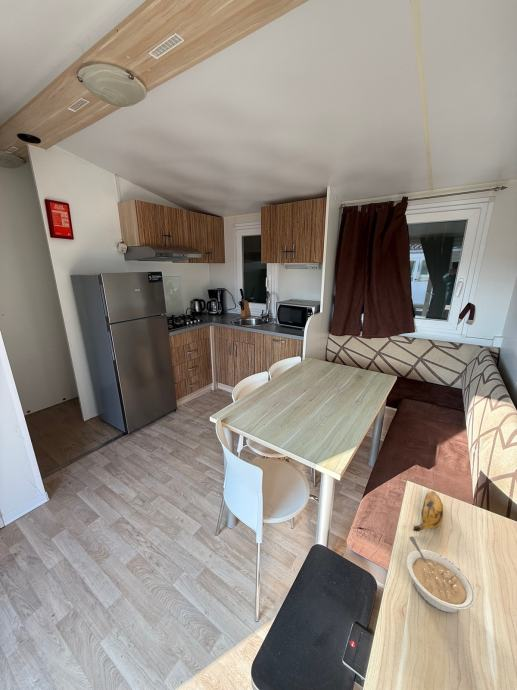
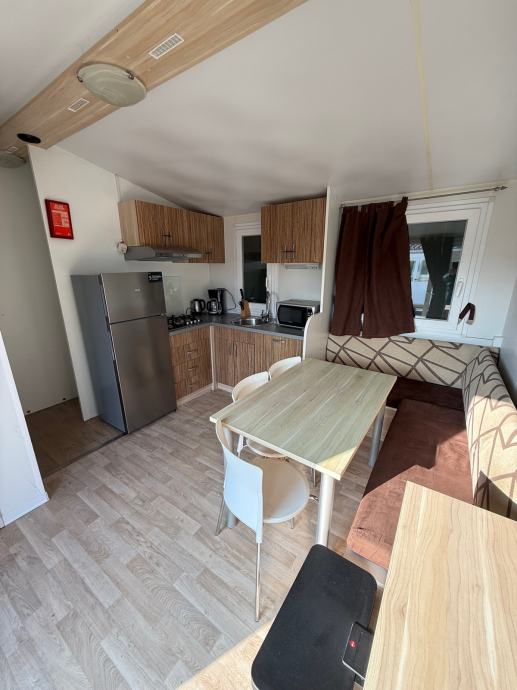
- banana (431, 510)
- legume (434, 580)
